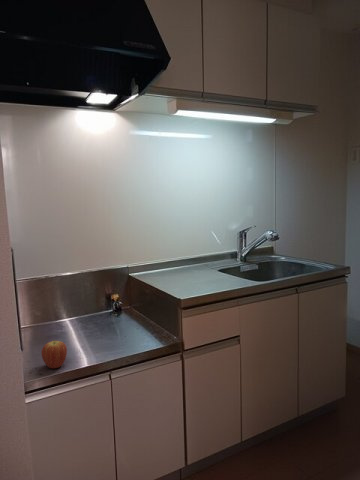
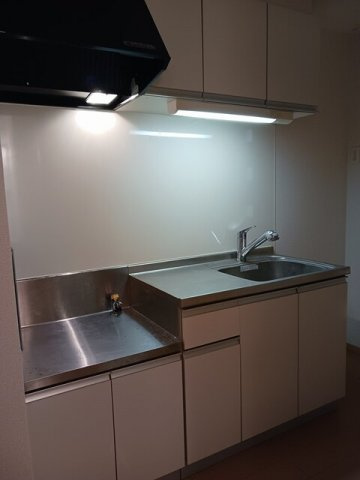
- fruit (54, 353)
